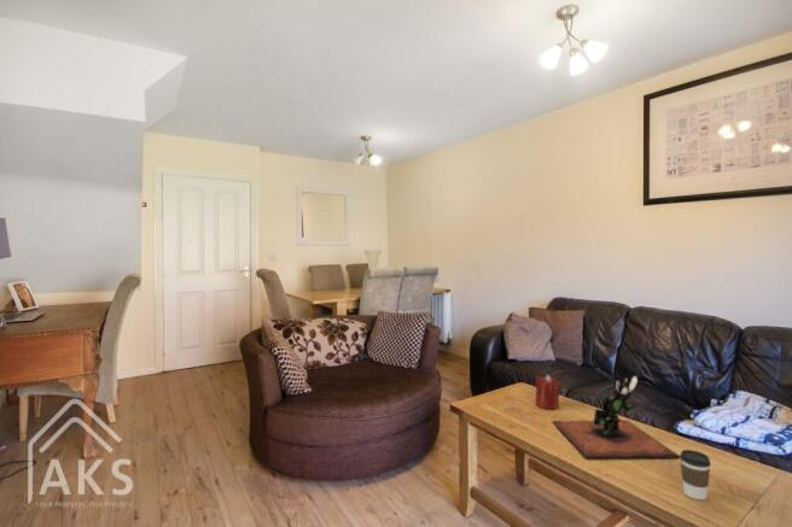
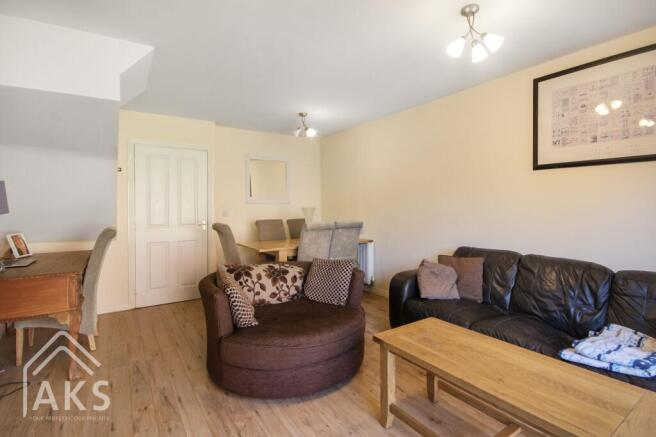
- candle (547, 390)
- plant (608, 404)
- coffee cup (694, 474)
